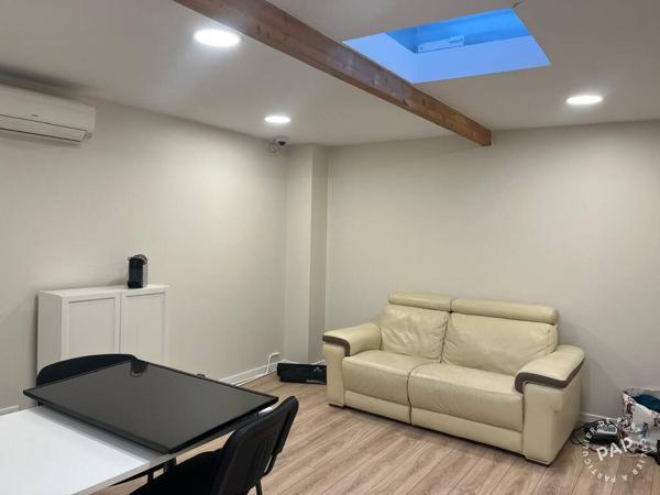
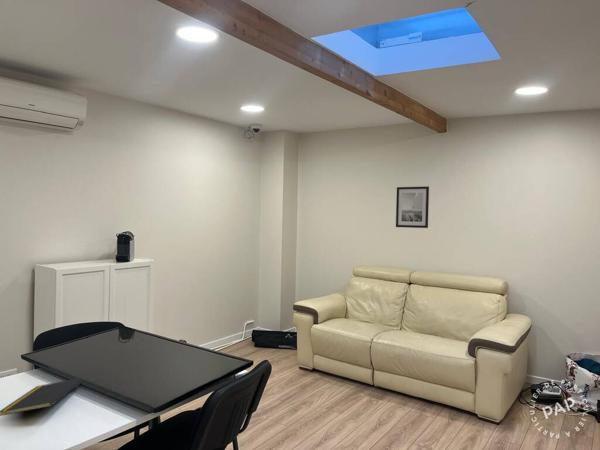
+ wall art (412, 207)
+ notepad (43, 395)
